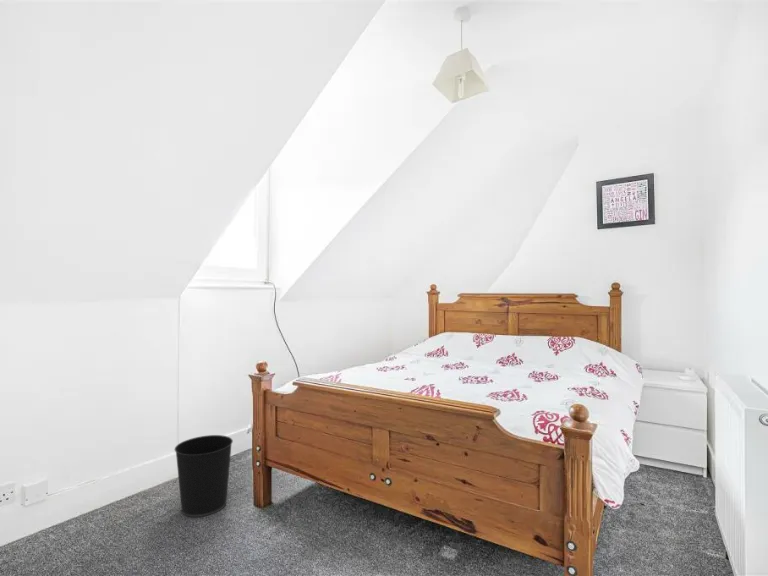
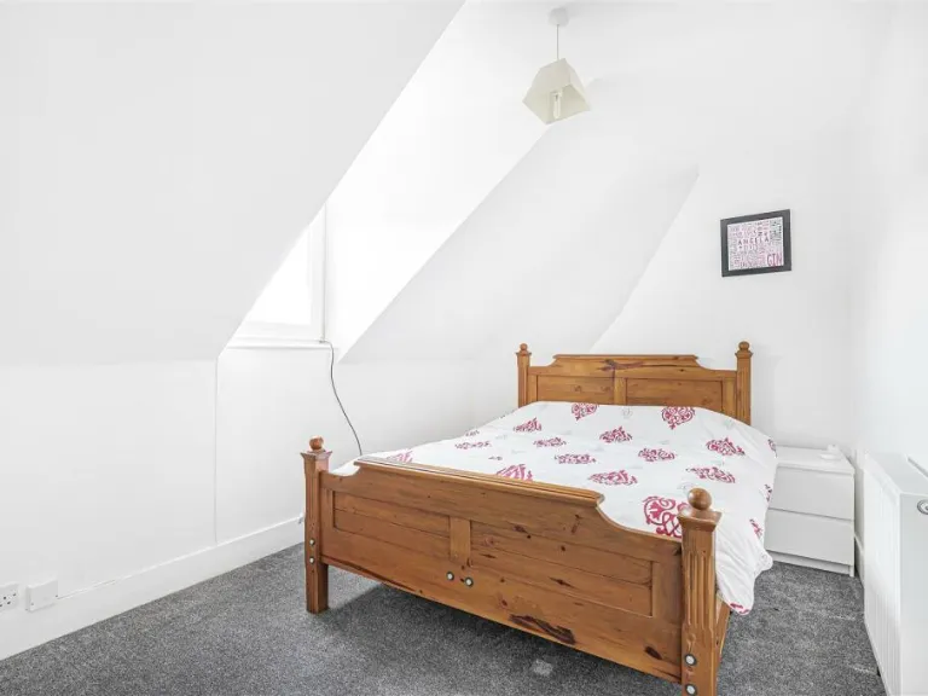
- wastebasket (204, 475)
